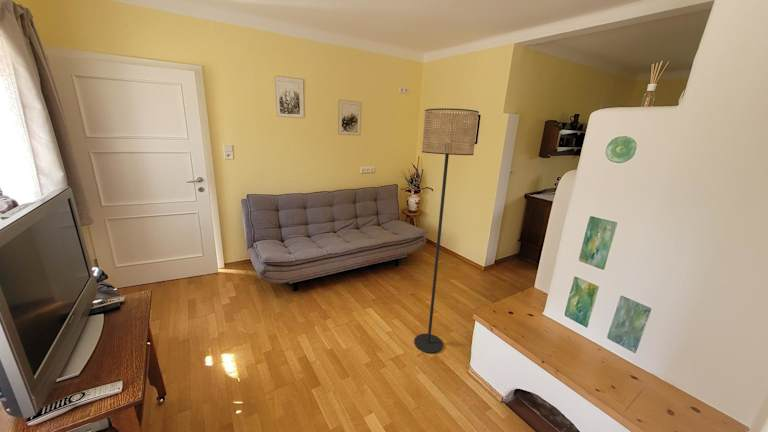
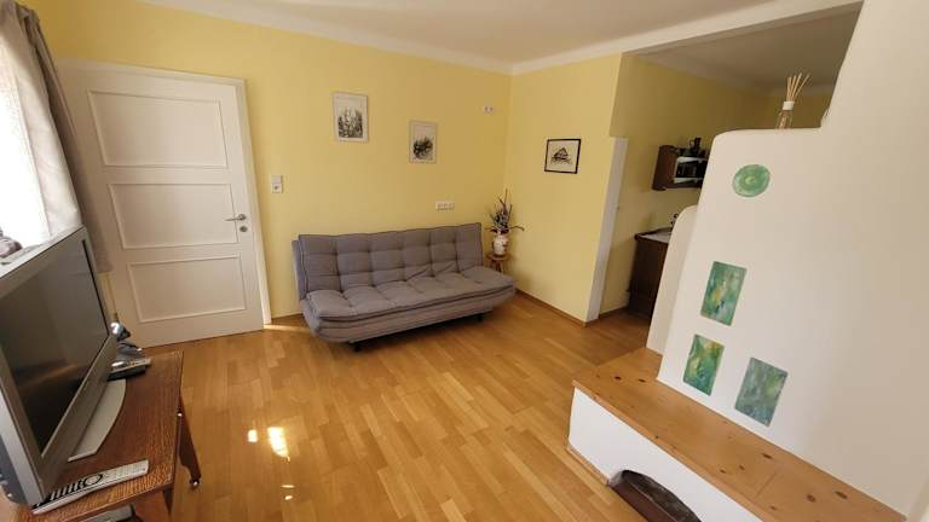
- floor lamp (438, 239)
